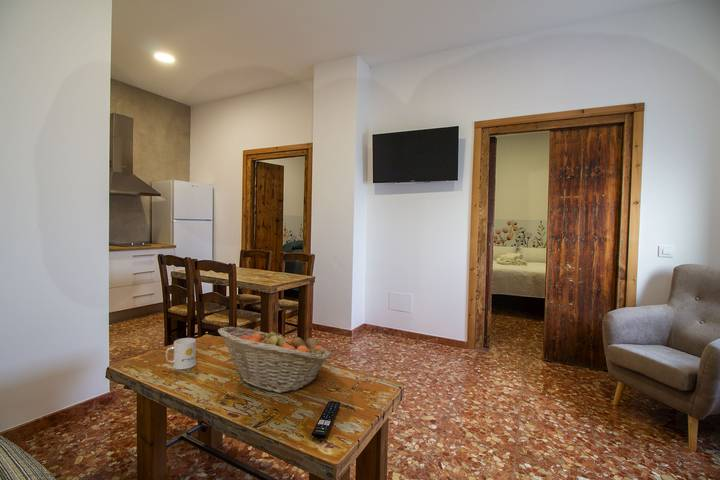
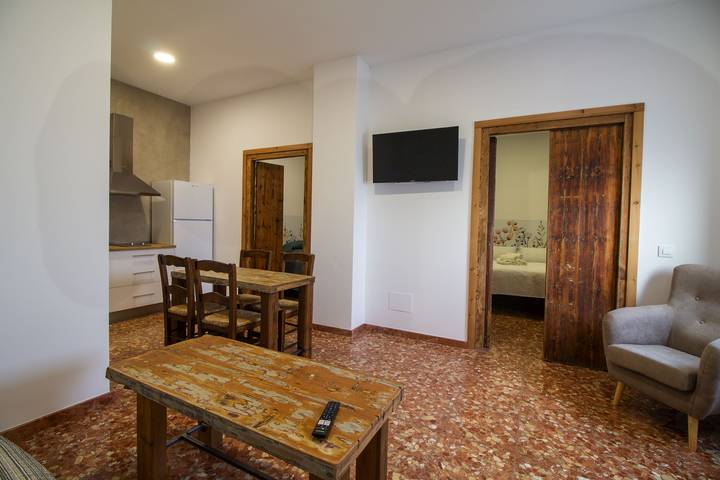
- mug (181, 353)
- fruit basket (273, 351)
